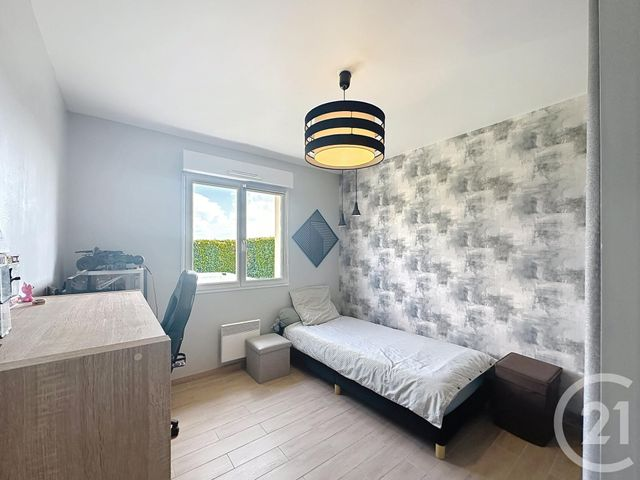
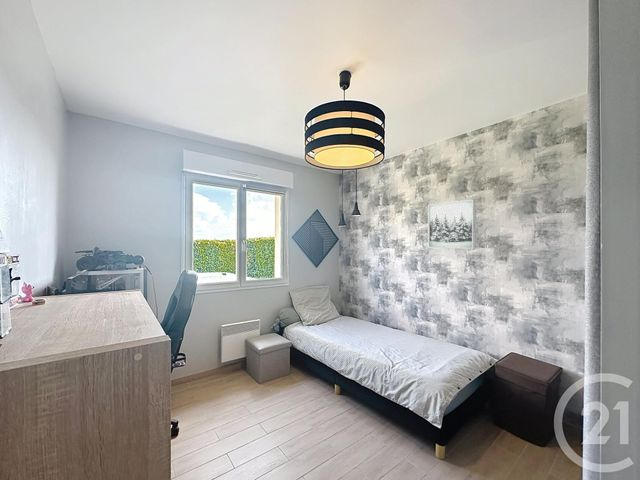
+ wall art (450, 225)
